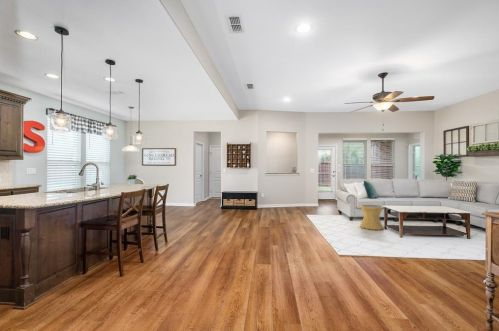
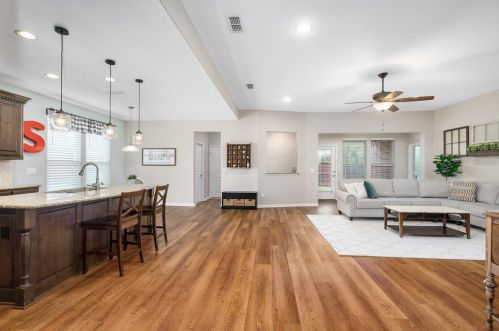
- side table (371, 216)
